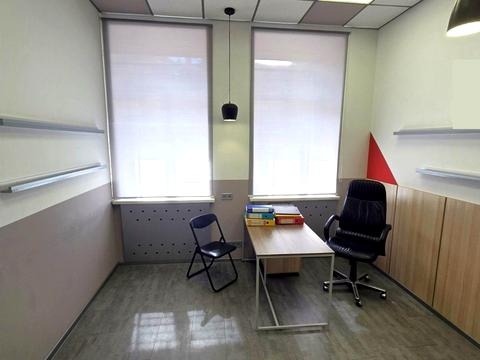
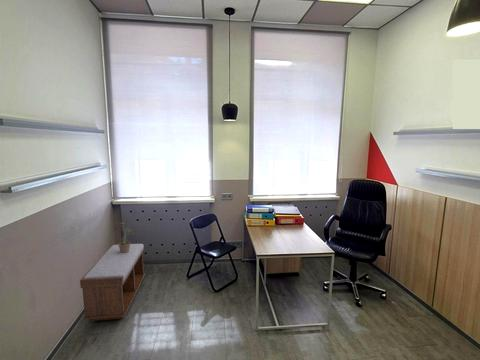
+ potted plant (125, 234)
+ bench (118, 277)
